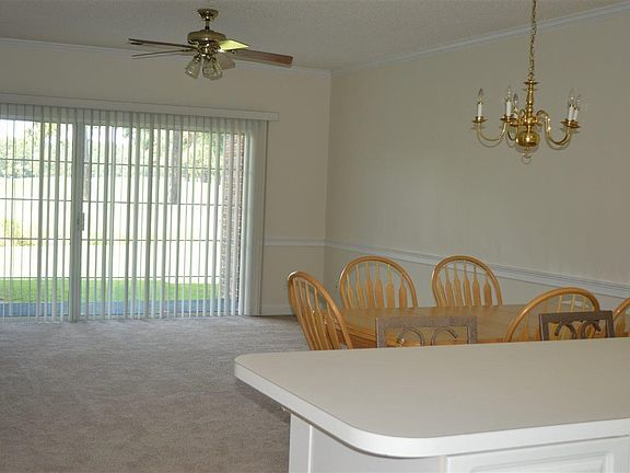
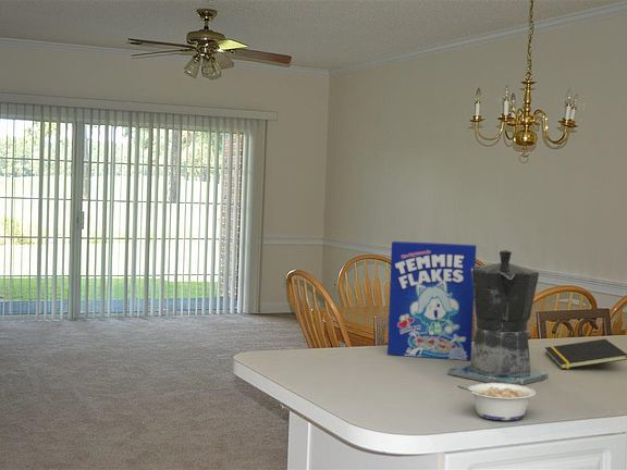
+ legume (500, 400)
+ coffee maker (502, 312)
+ cereal box (431, 299)
+ notepad (583, 352)
